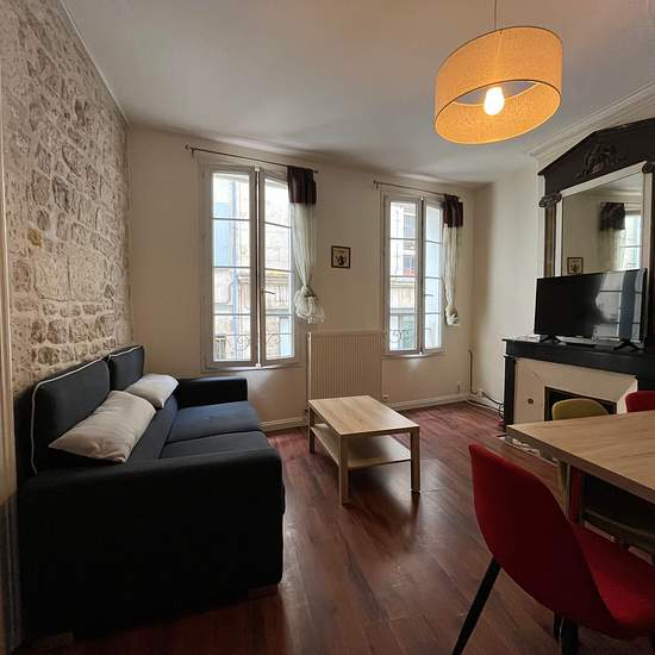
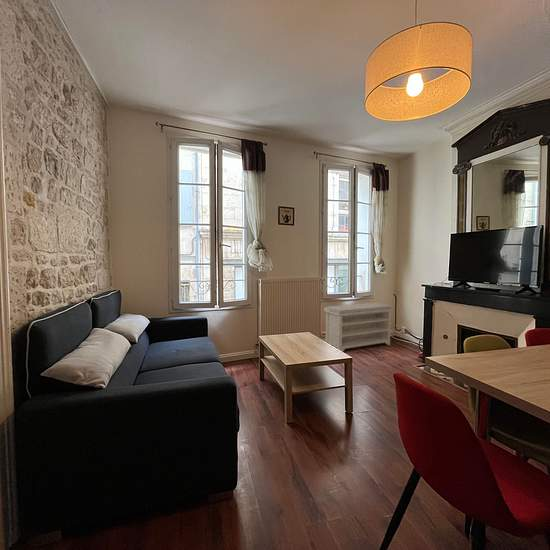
+ bench (358, 326)
